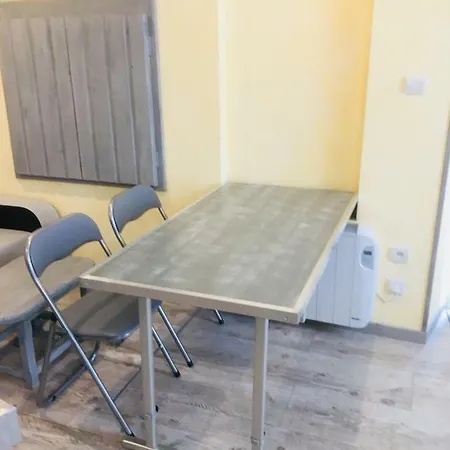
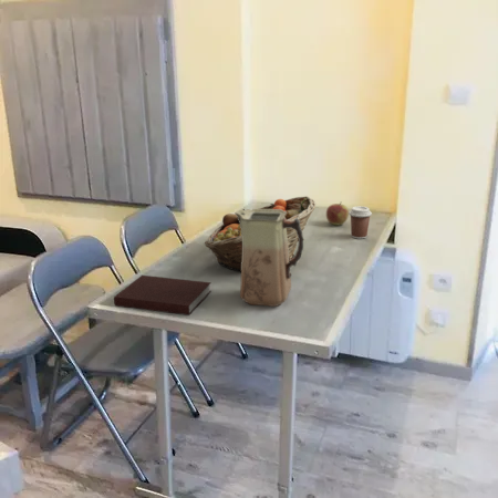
+ vase (269, 257)
+ fruit basket (241, 236)
+ apple (336, 212)
+ coffee cup (360, 222)
+ notebook (164, 293)
